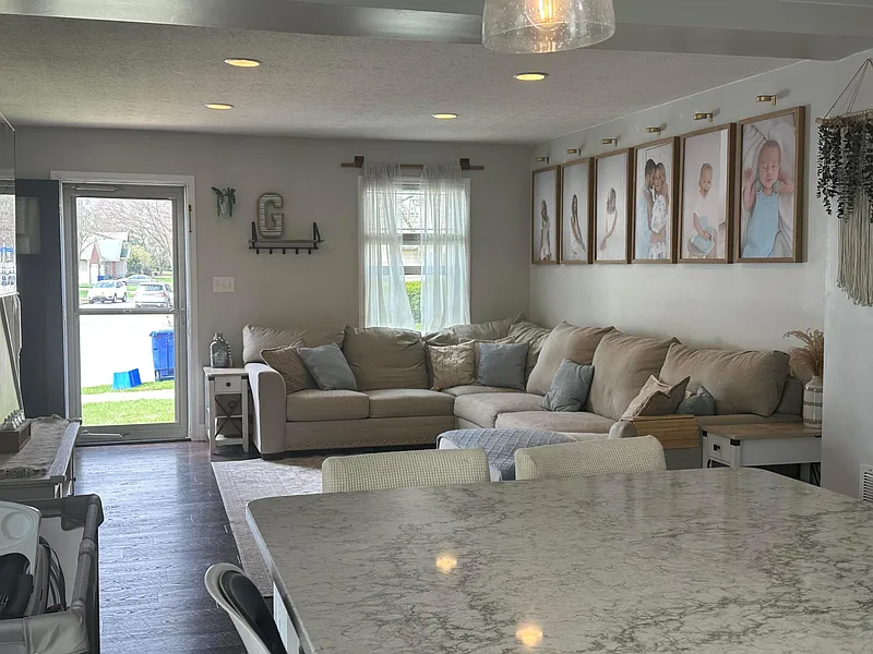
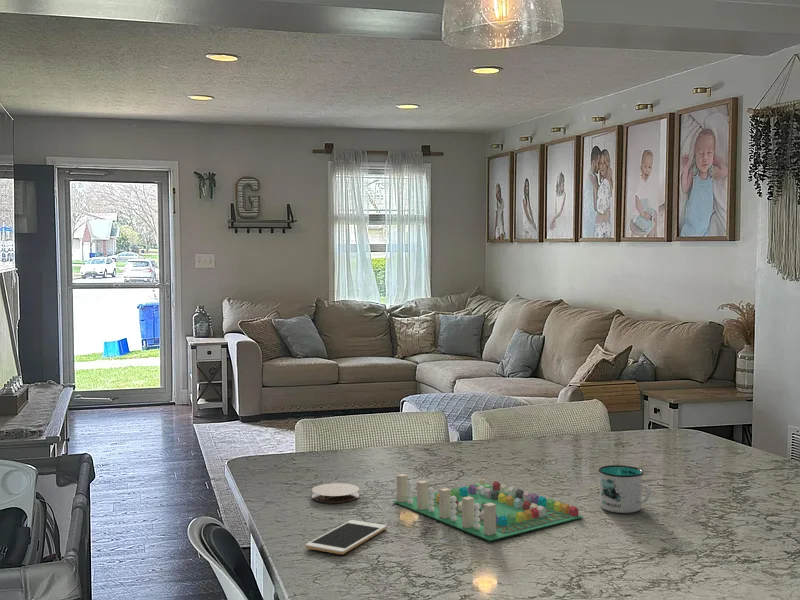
+ mug (625, 490)
+ coaster (335, 492)
+ cell phone (347, 536)
+ board game (485, 495)
